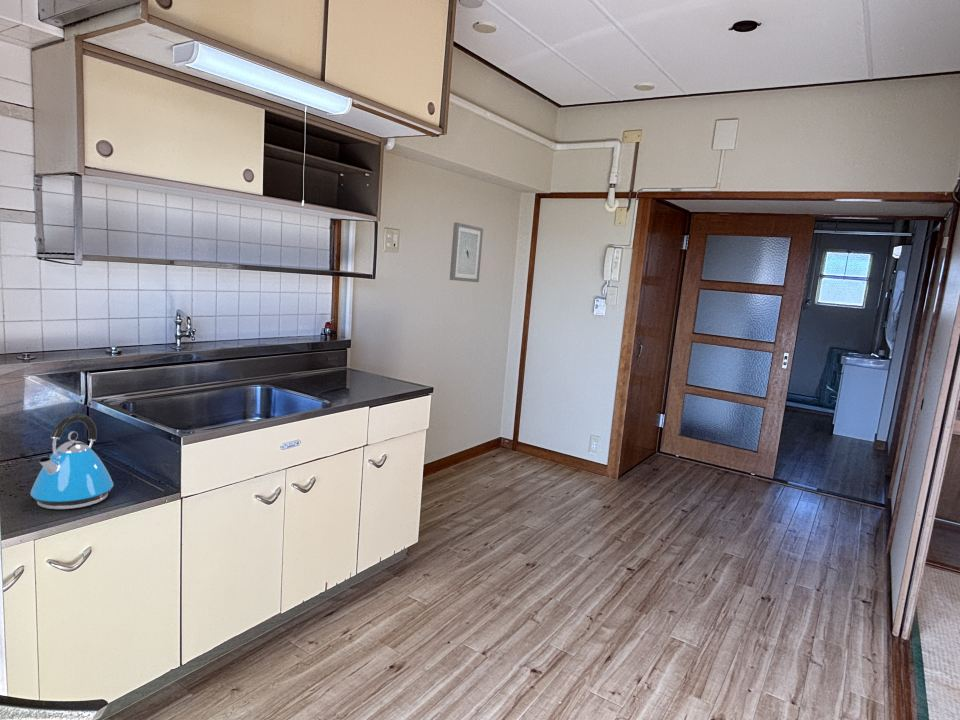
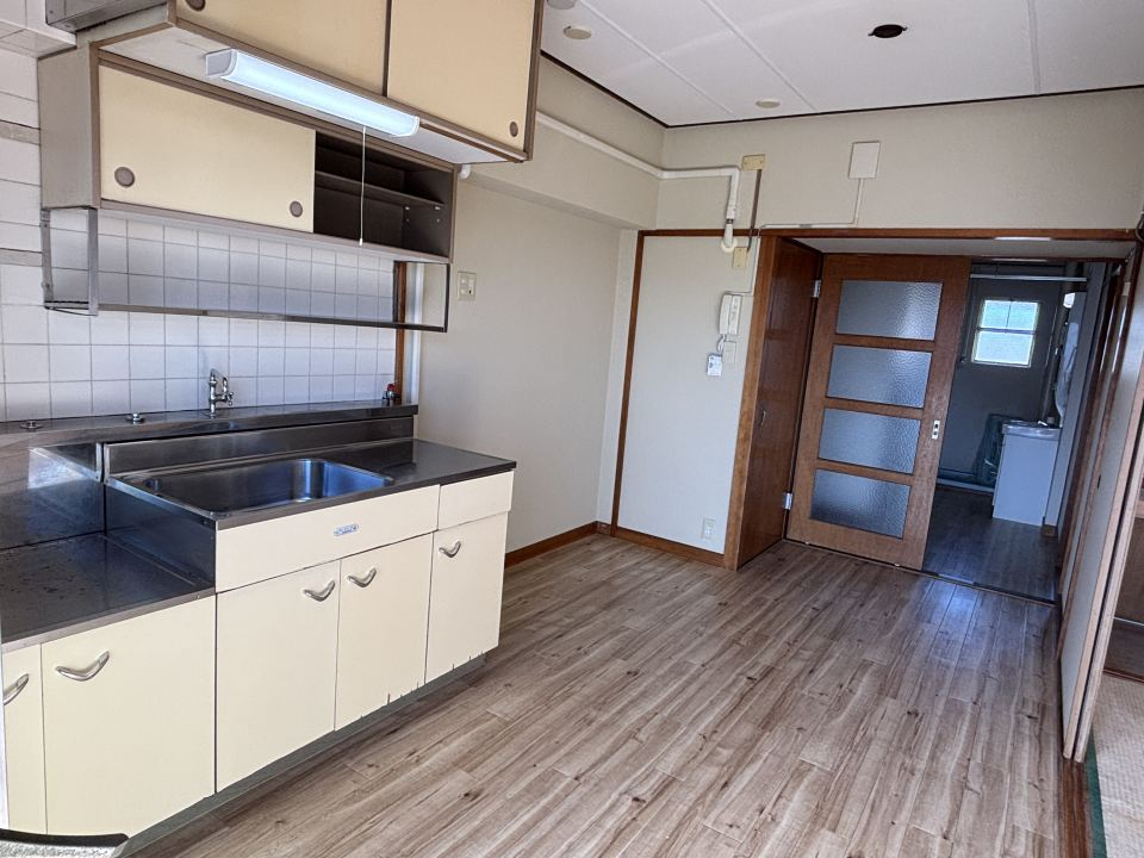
- kettle (75, 456)
- wall art (466, 253)
